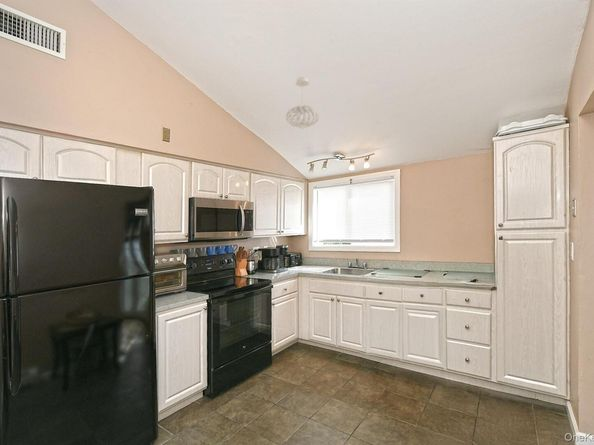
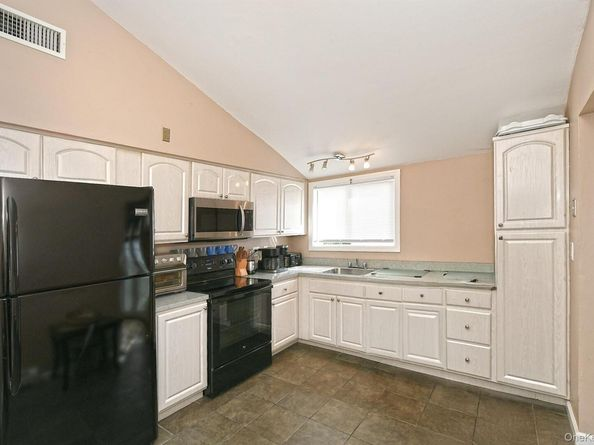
- pendant light (302, 104)
